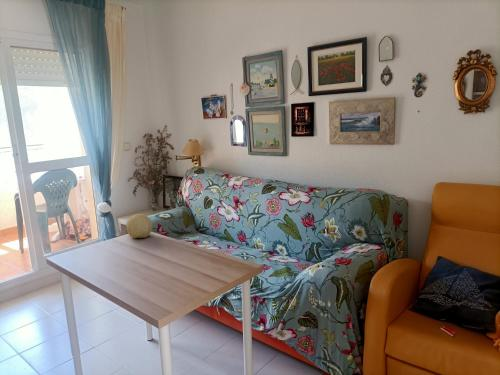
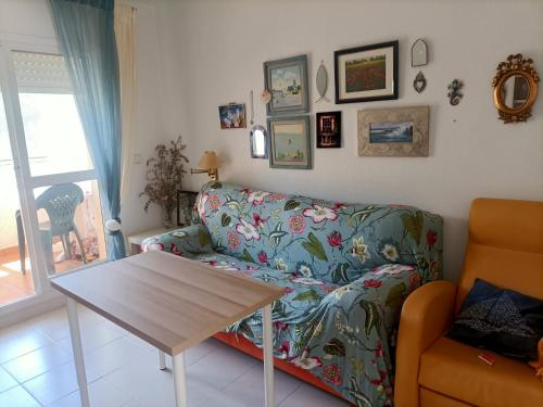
- decorative ball (139, 225)
